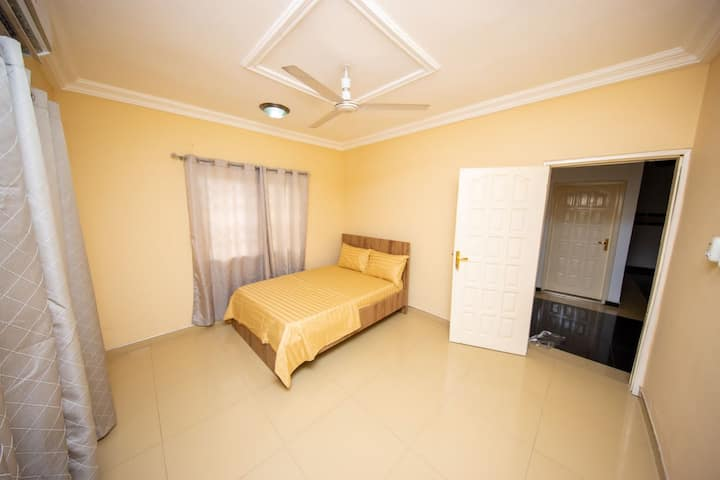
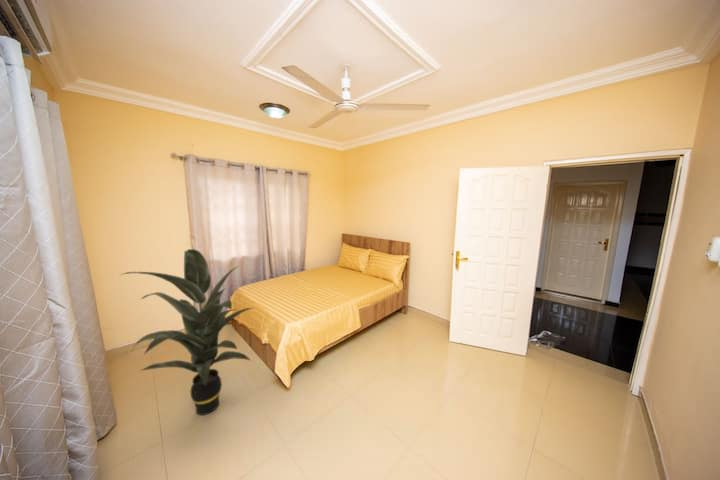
+ indoor plant (196, 333)
